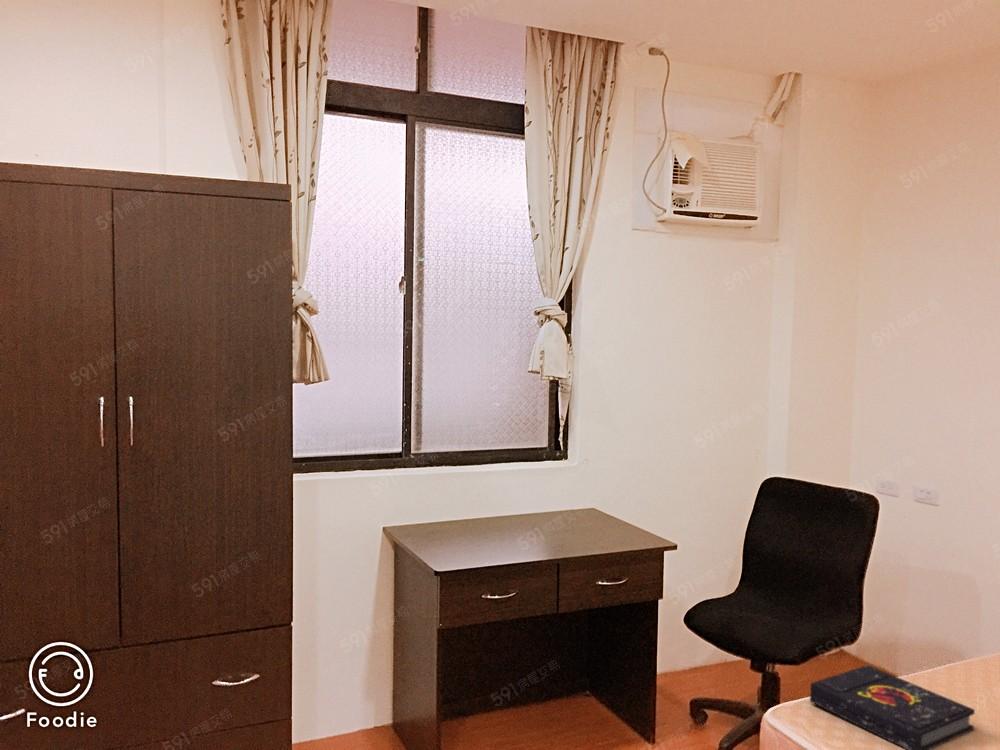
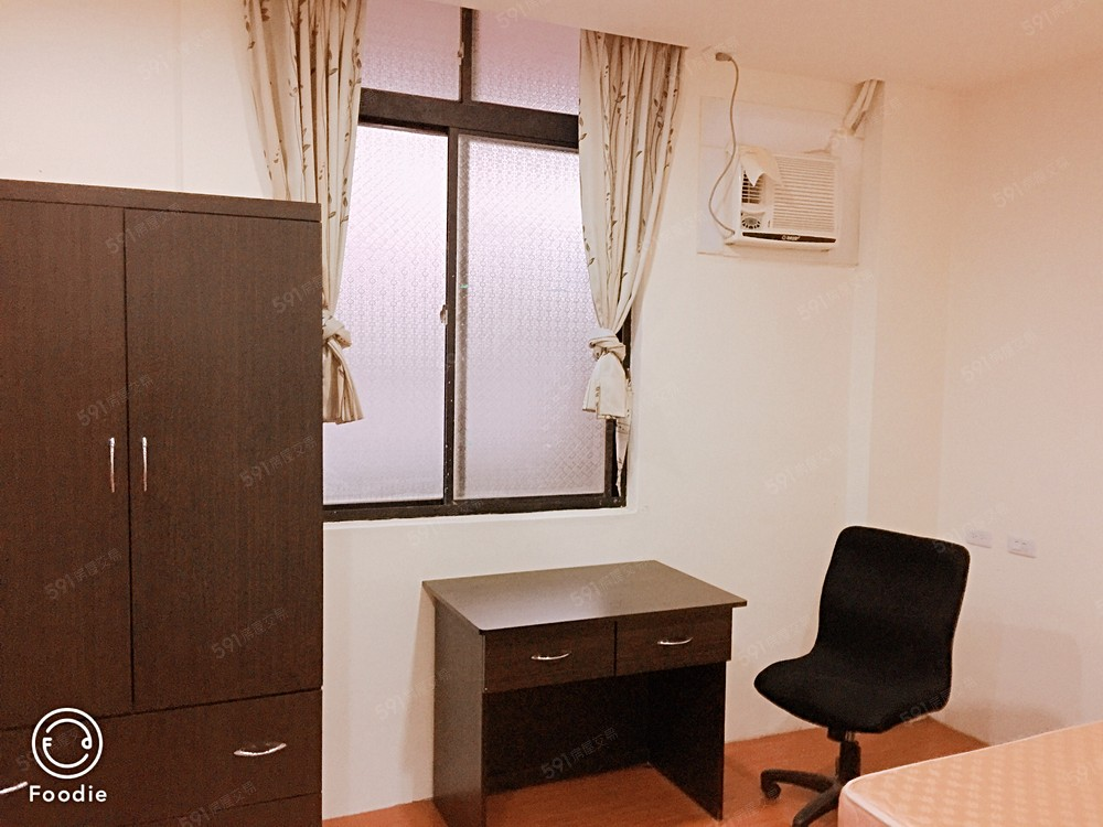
- book (890, 705)
